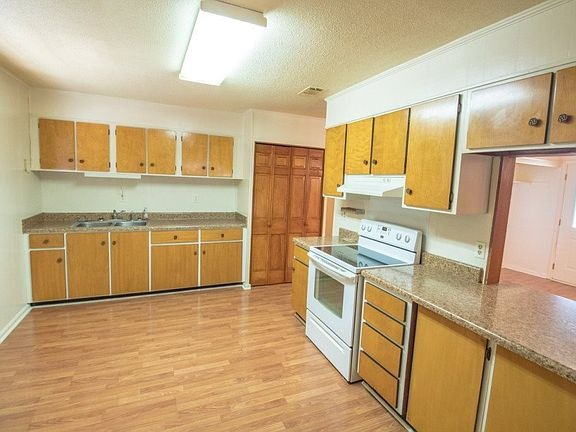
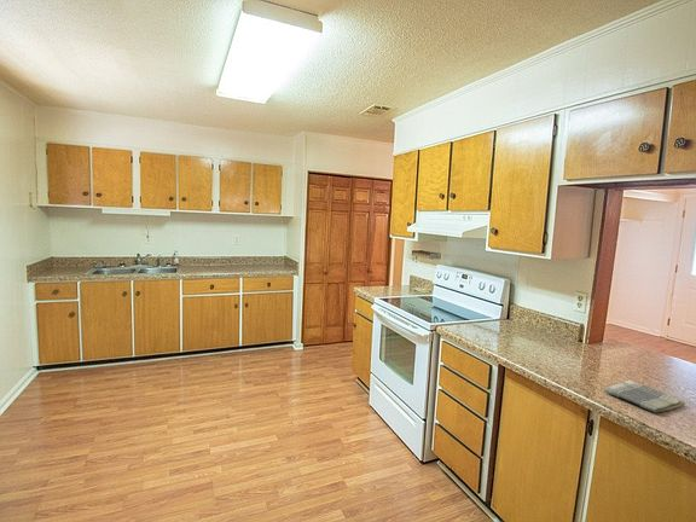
+ dish towel (643, 394)
